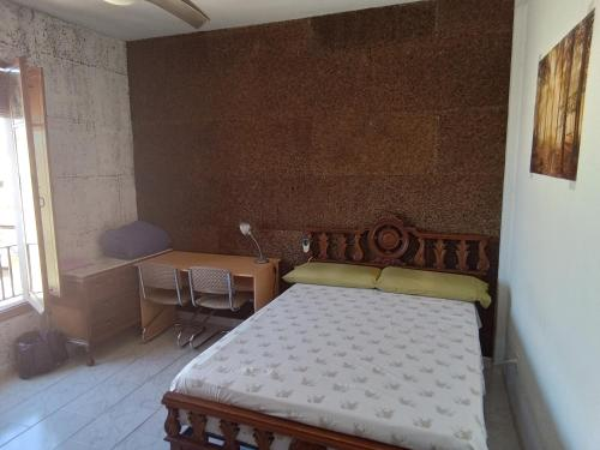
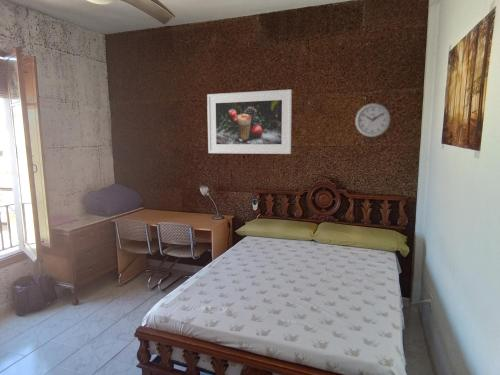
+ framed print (247, 123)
+ wall clock (372, 120)
